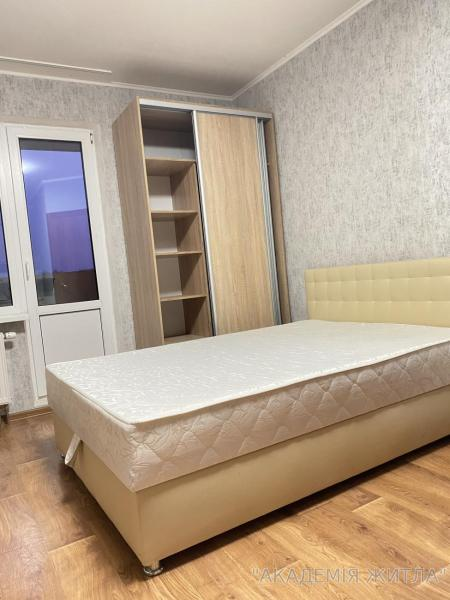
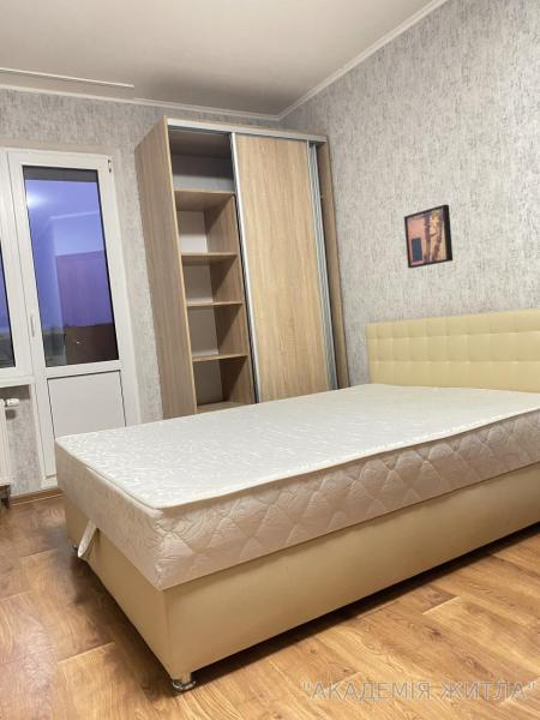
+ wall art (427, 238)
